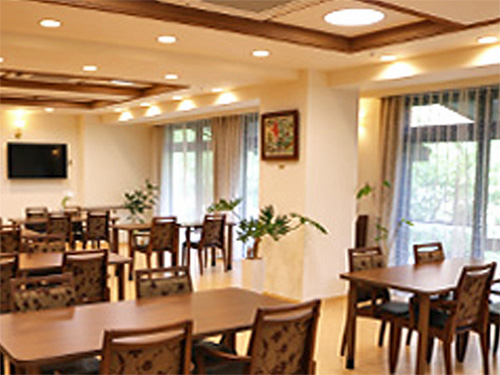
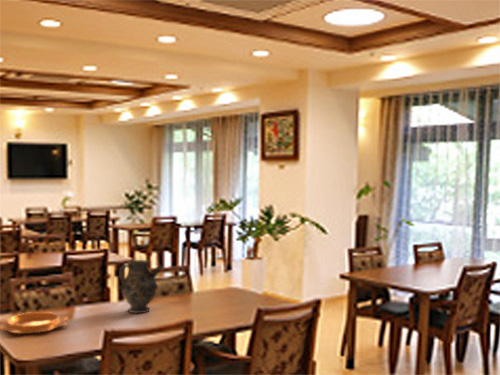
+ ewer (139, 285)
+ decorative bowl (32, 322)
